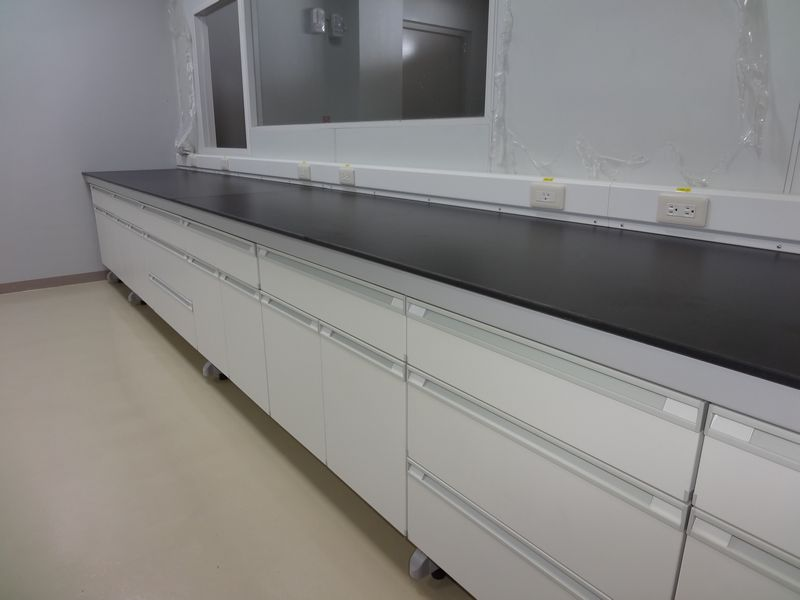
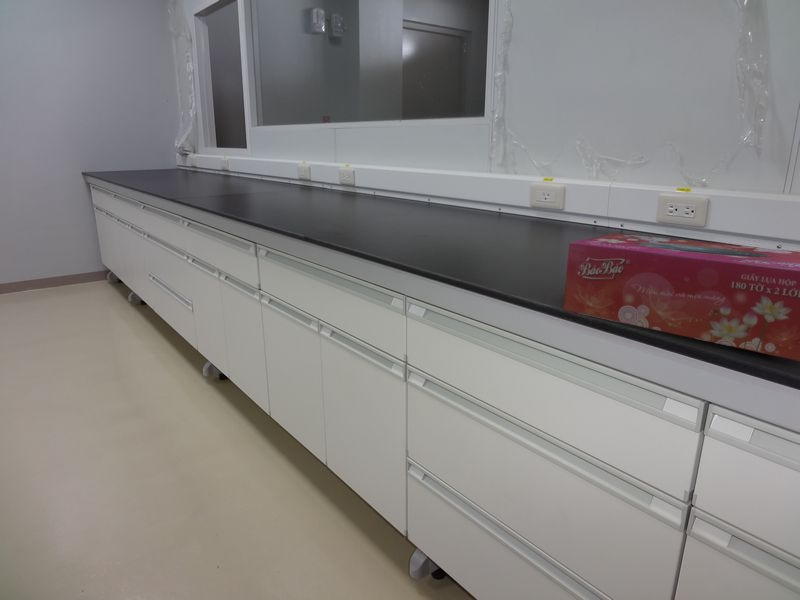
+ tissue box (691, 285)
